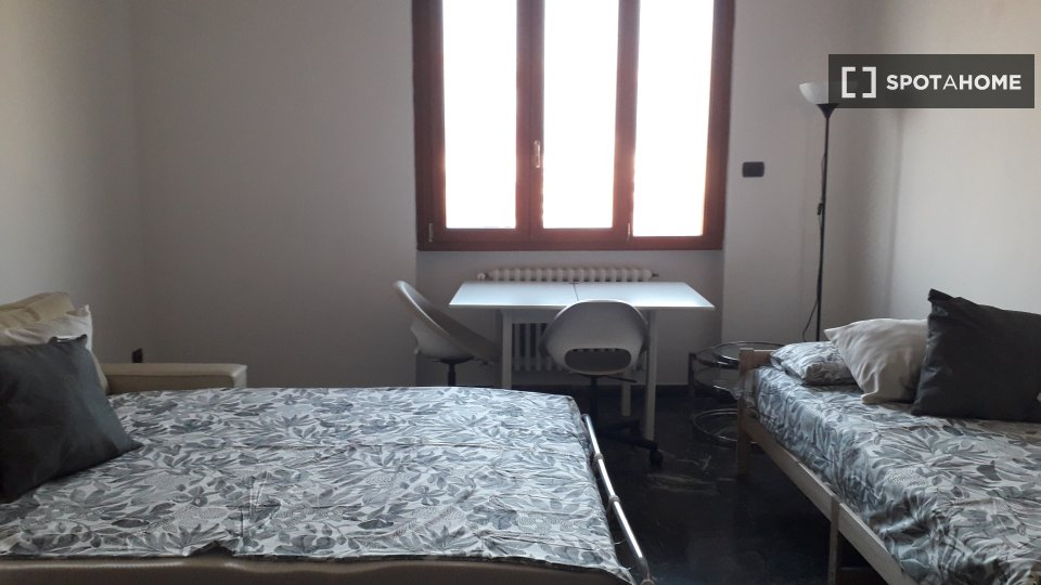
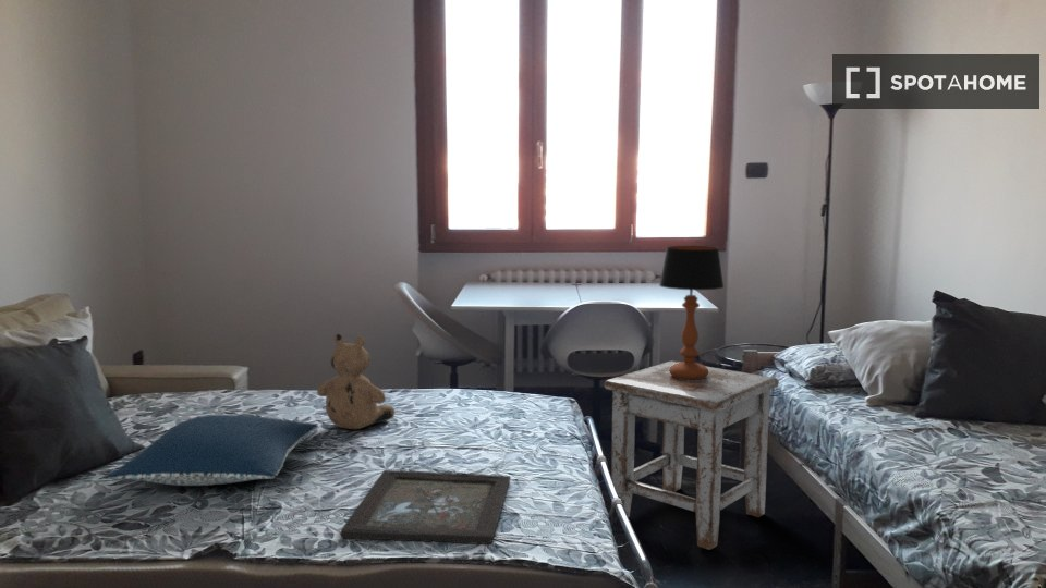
+ teddy bear (358, 378)
+ table lamp (690, 311)
+ pillow (222, 449)
+ tray (433, 503)
+ stool (682, 448)
